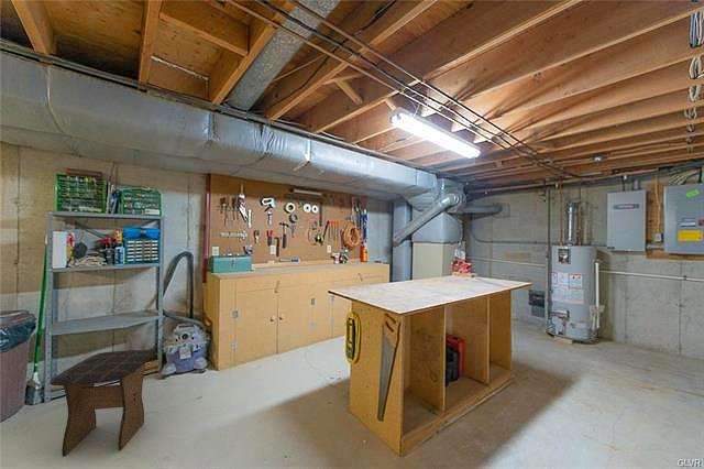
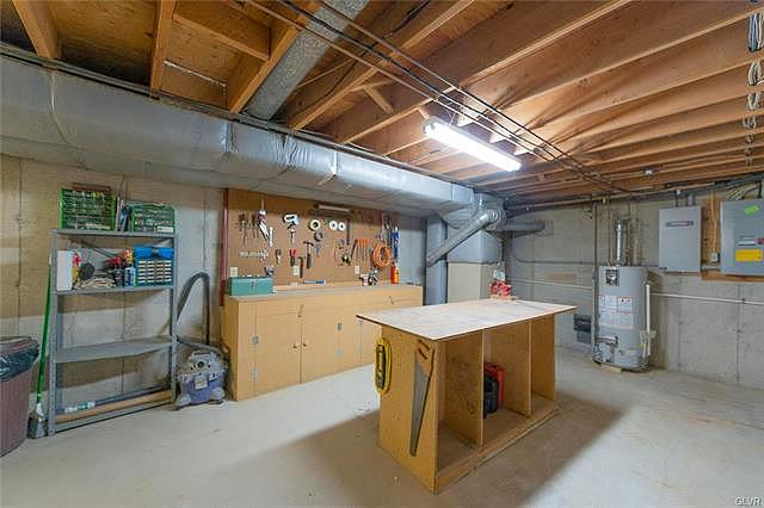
- stool (107, 400)
